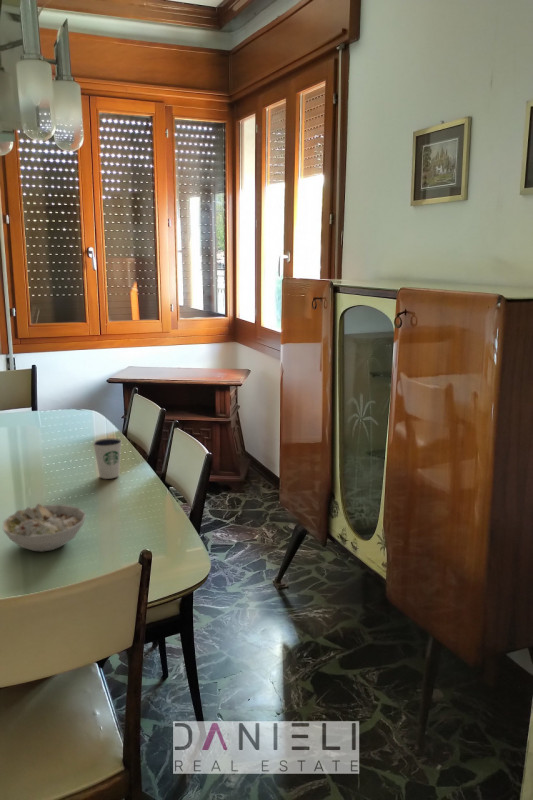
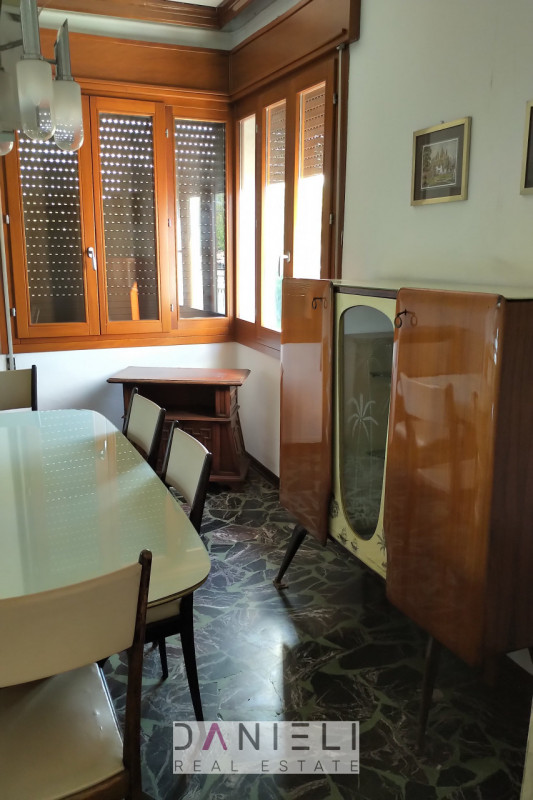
- bowl (45, 527)
- dixie cup (108, 459)
